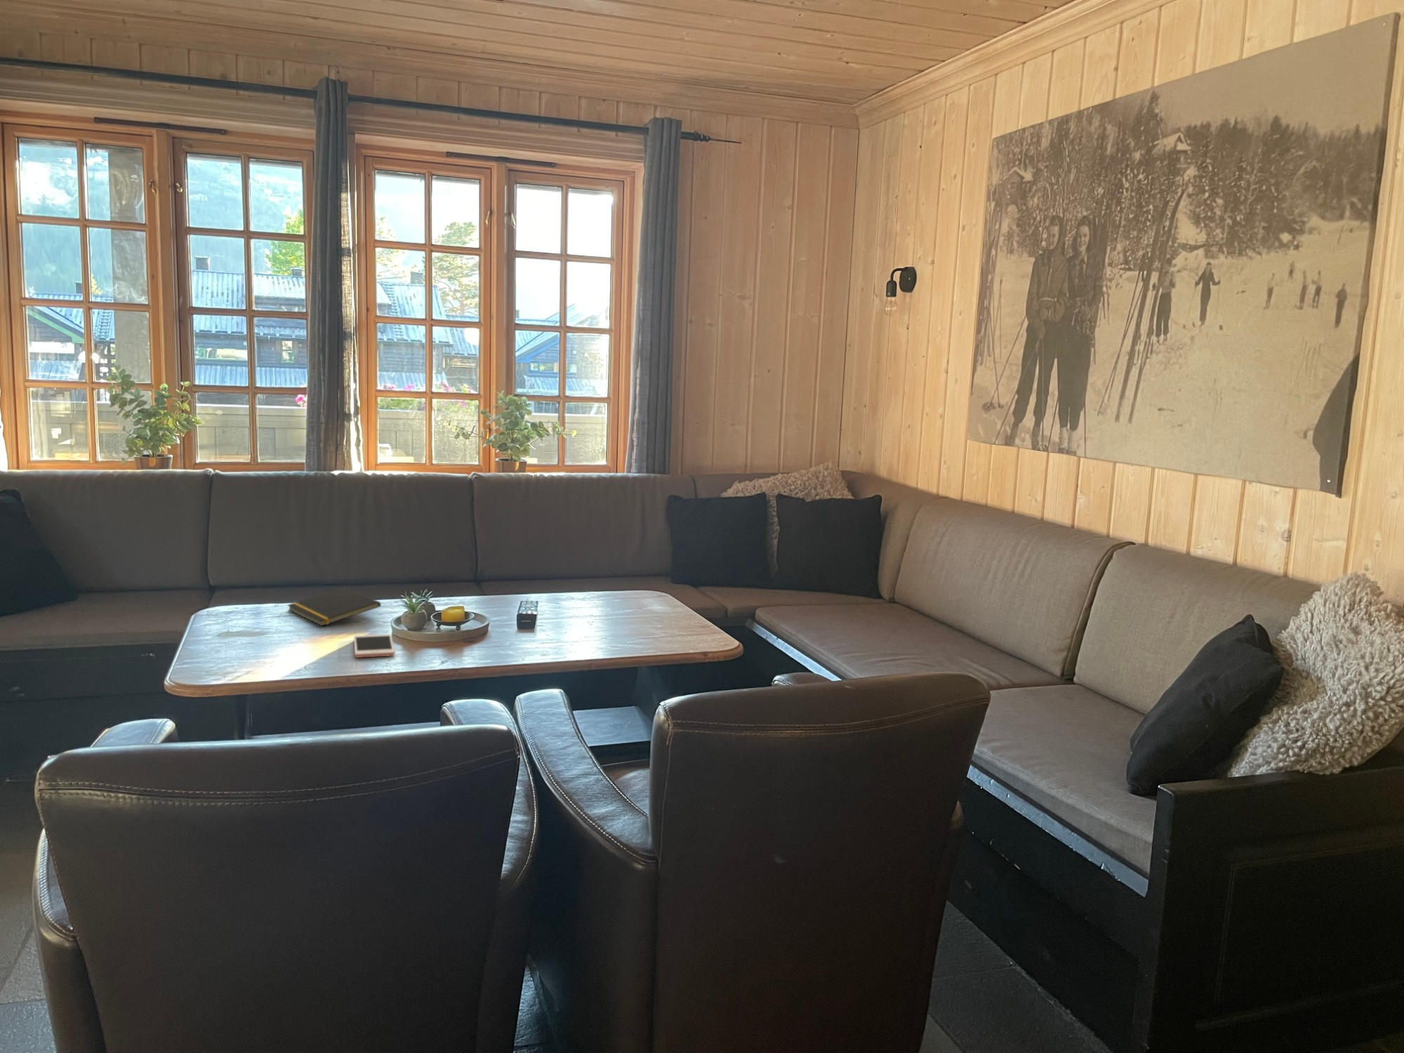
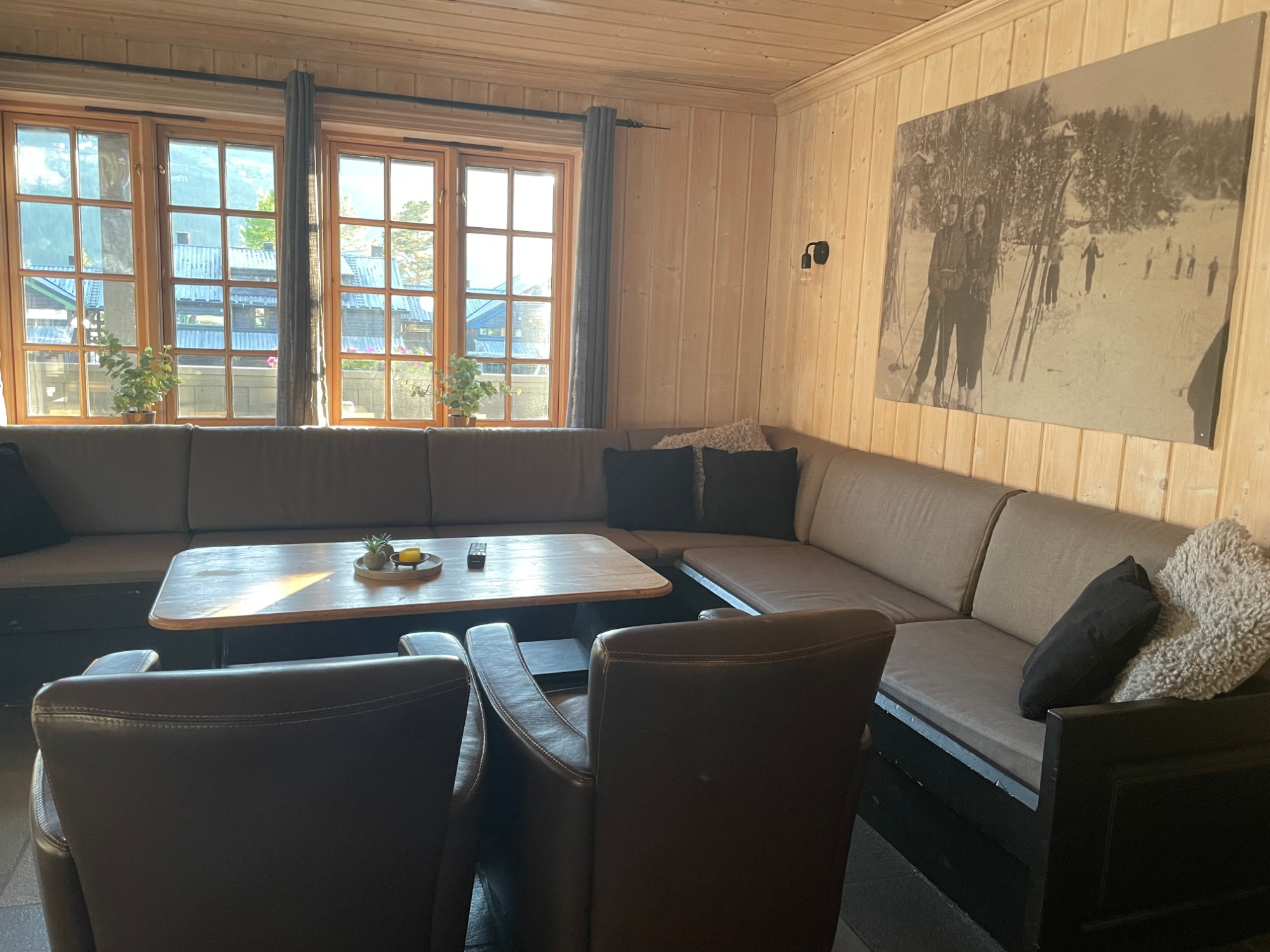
- notepad (334, 605)
- cell phone (374, 645)
